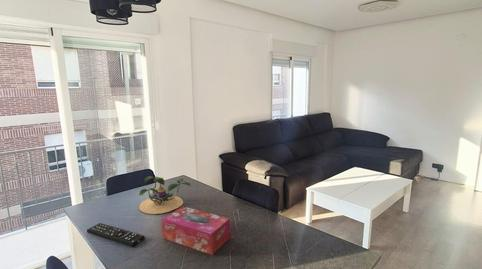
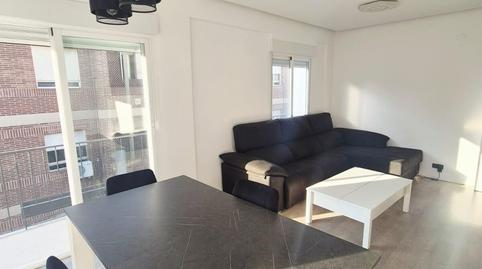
- plant (163, 192)
- tissue box (196, 228)
- remote control (115, 233)
